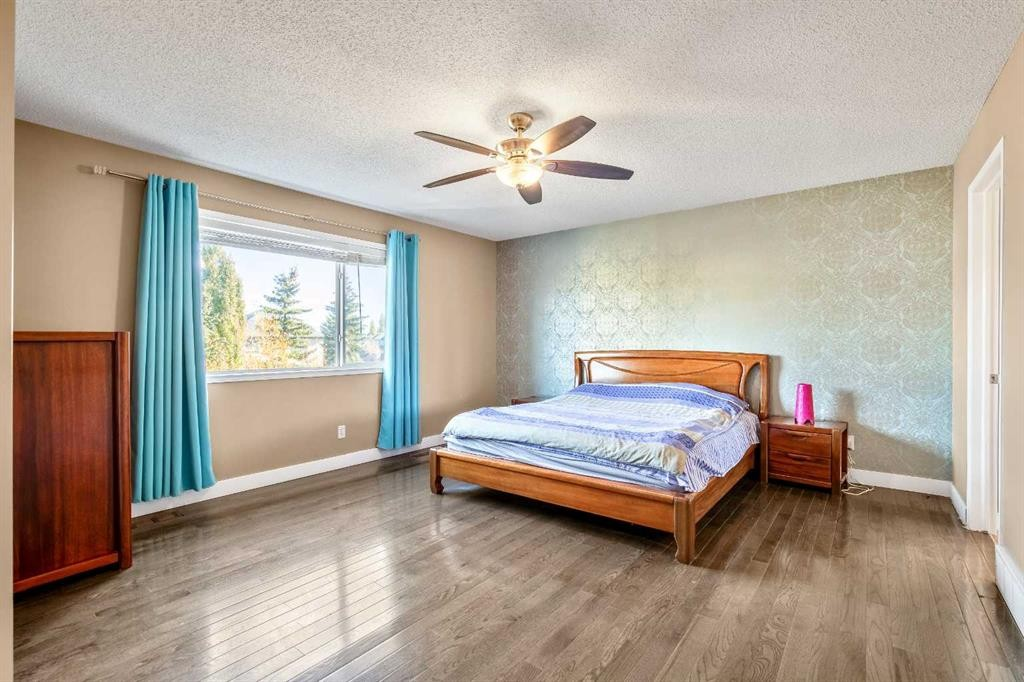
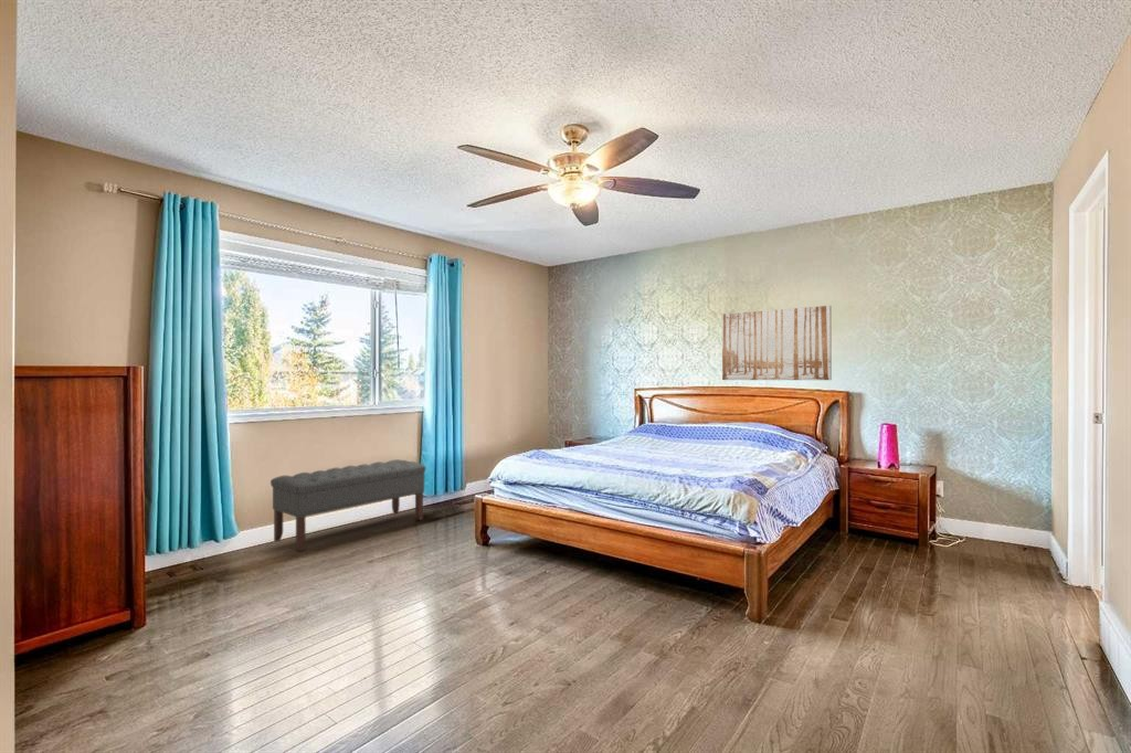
+ wall art (773, 344)
+ bench (353, 499)
